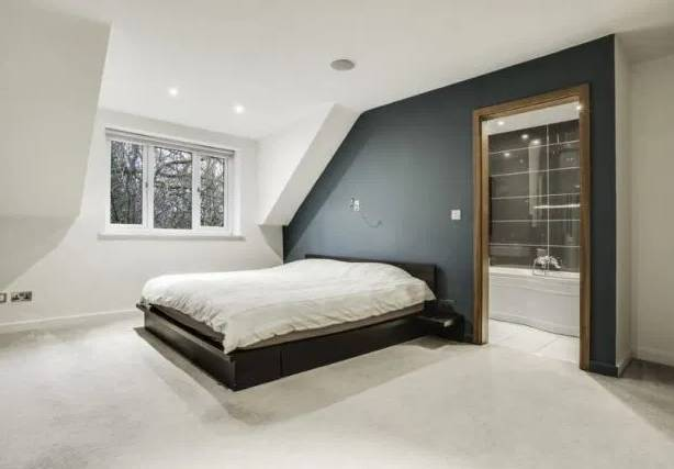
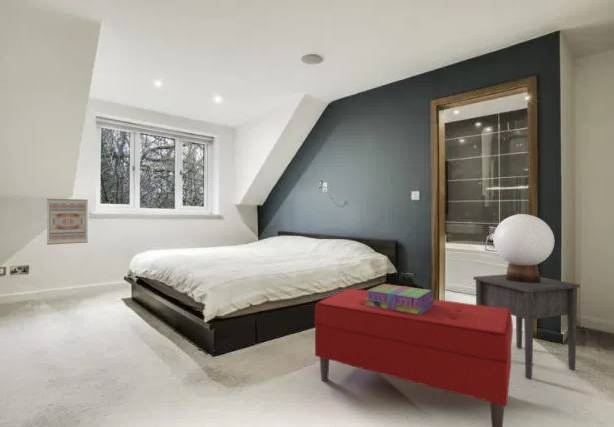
+ bench (409, 346)
+ nightstand (524, 320)
+ table lamp (522, 246)
+ stack of books (399, 297)
+ wall art (68, 221)
